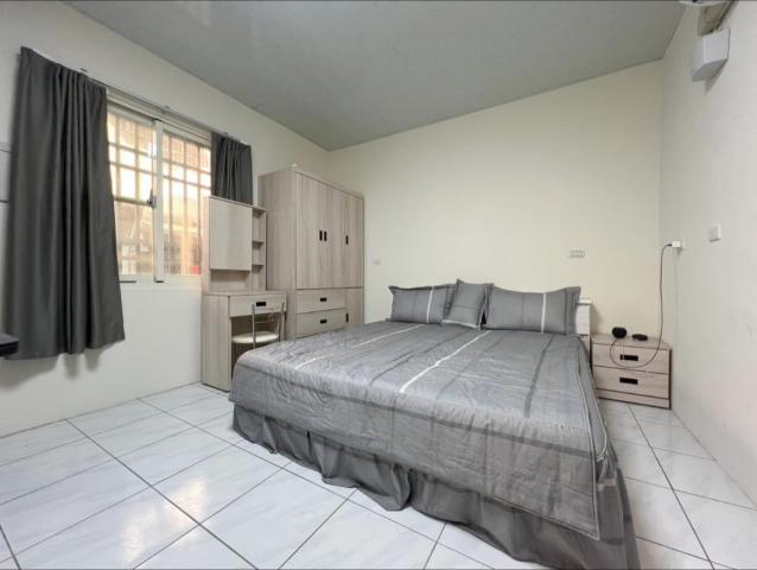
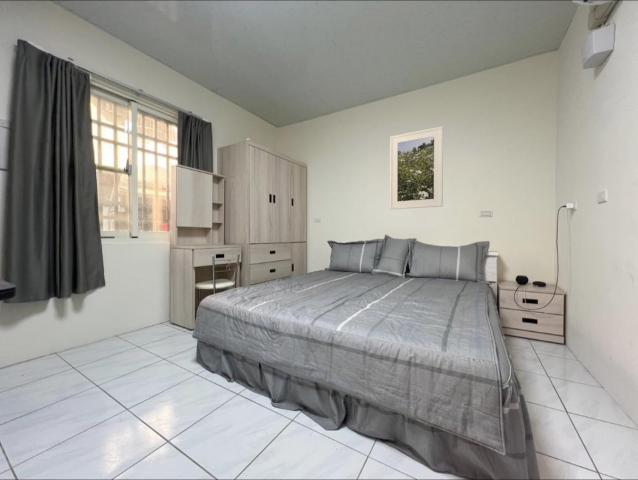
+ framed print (415, 169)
